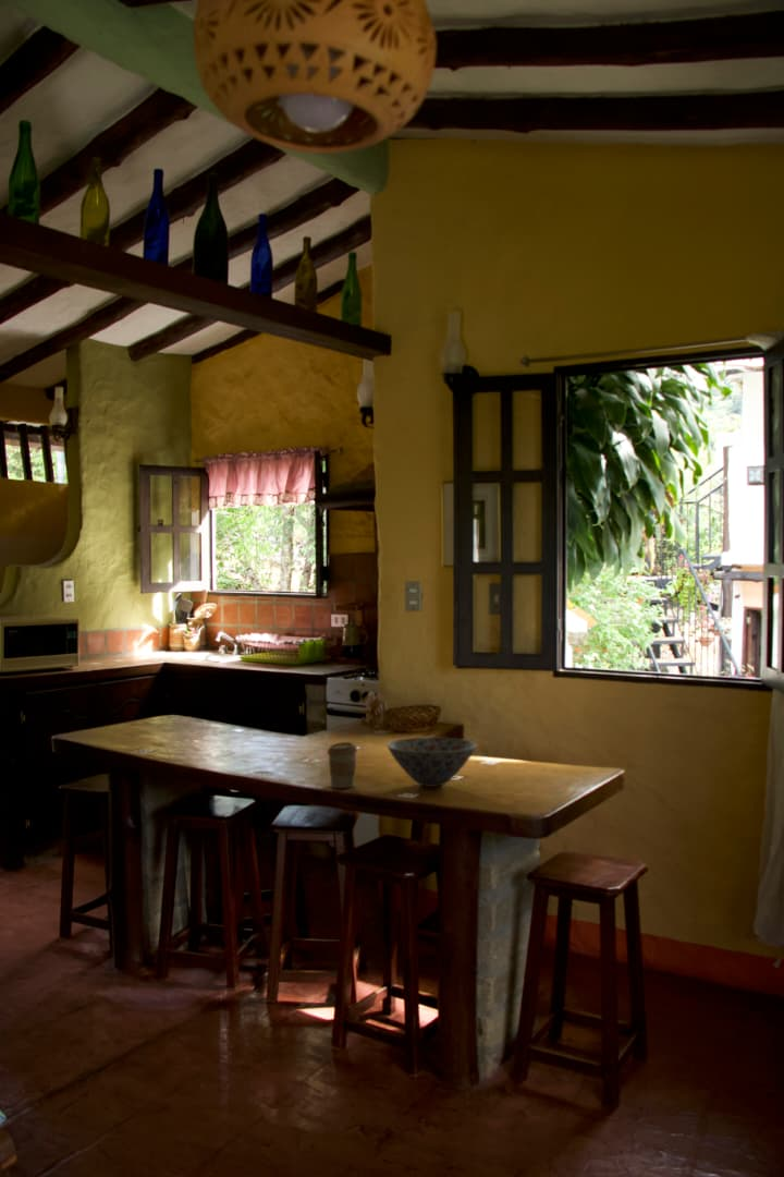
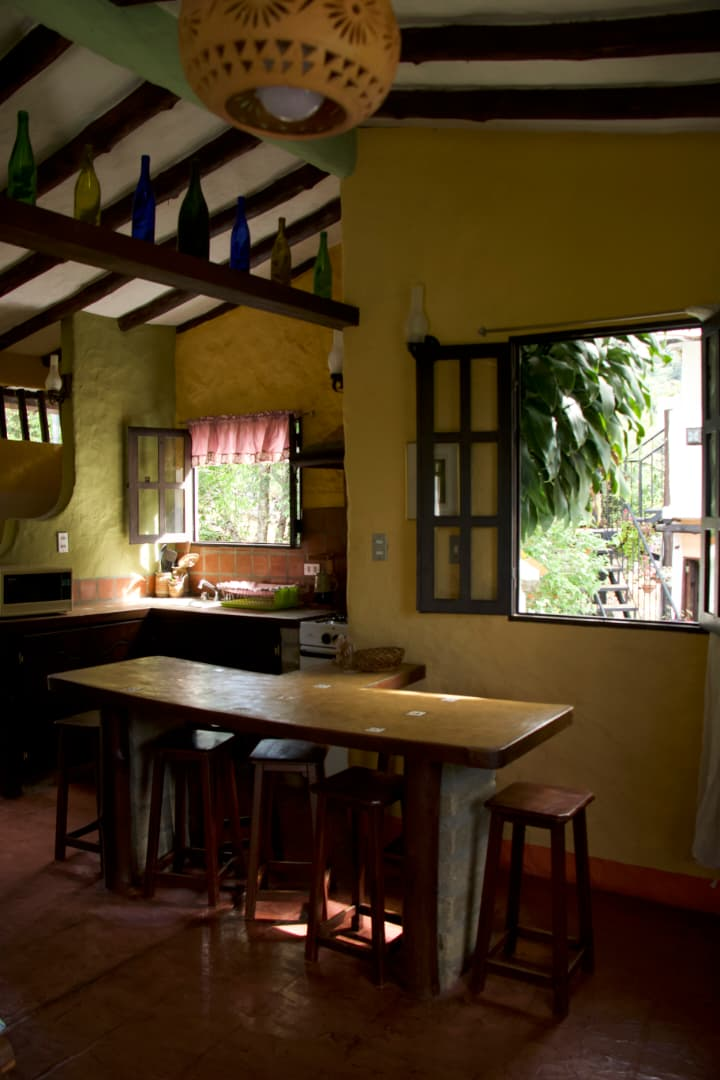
- bowl (431, 764)
- coffee cup (342, 764)
